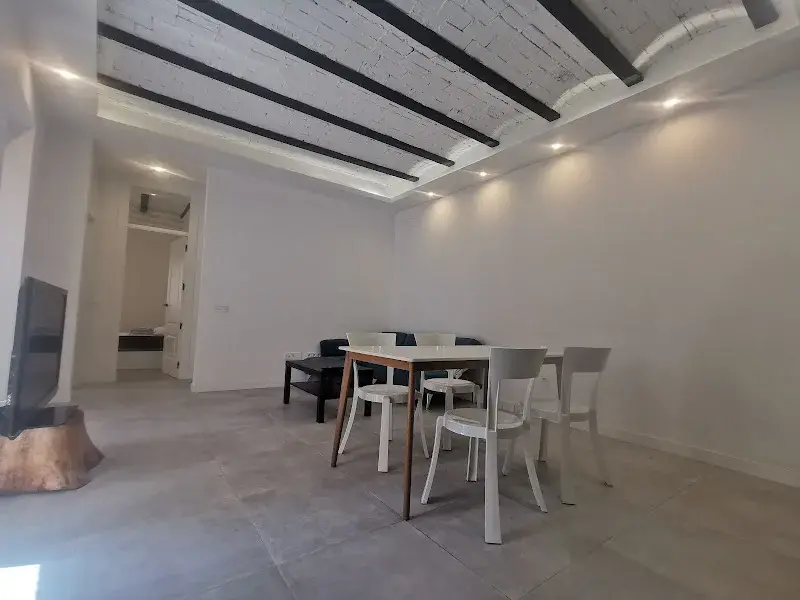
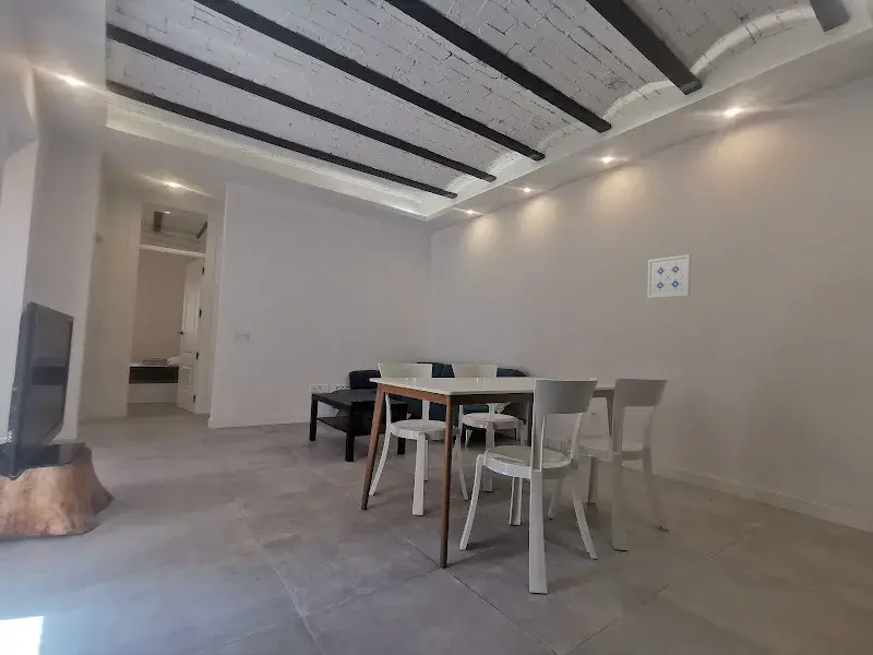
+ wall art (668, 277)
